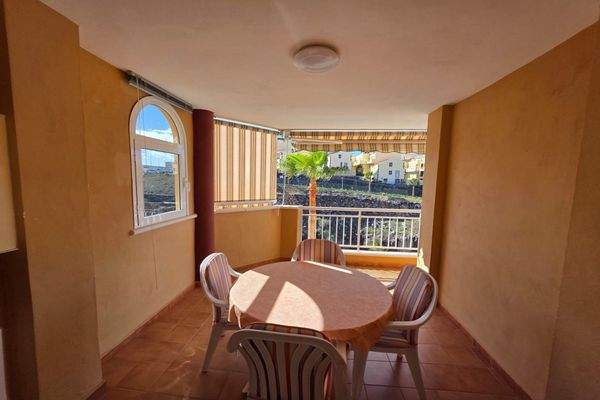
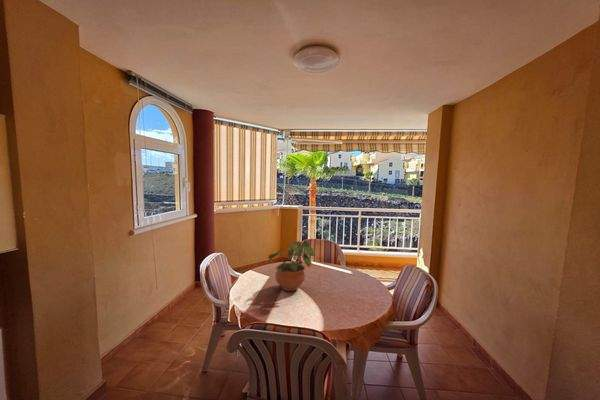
+ potted plant (296, 263)
